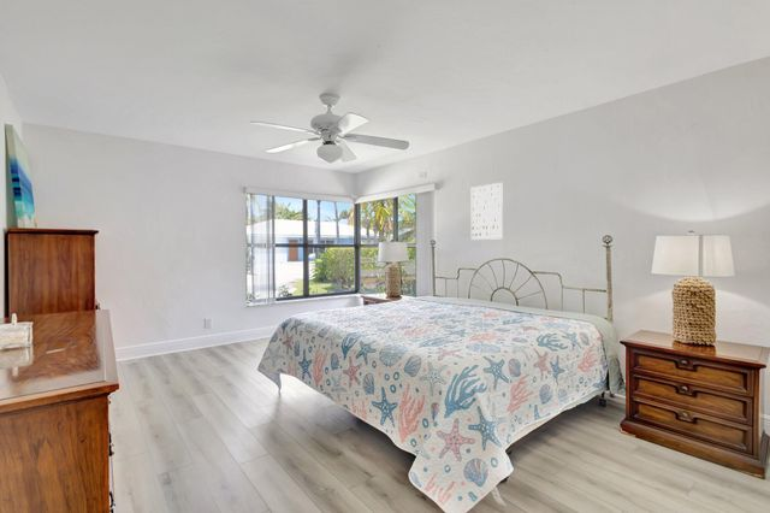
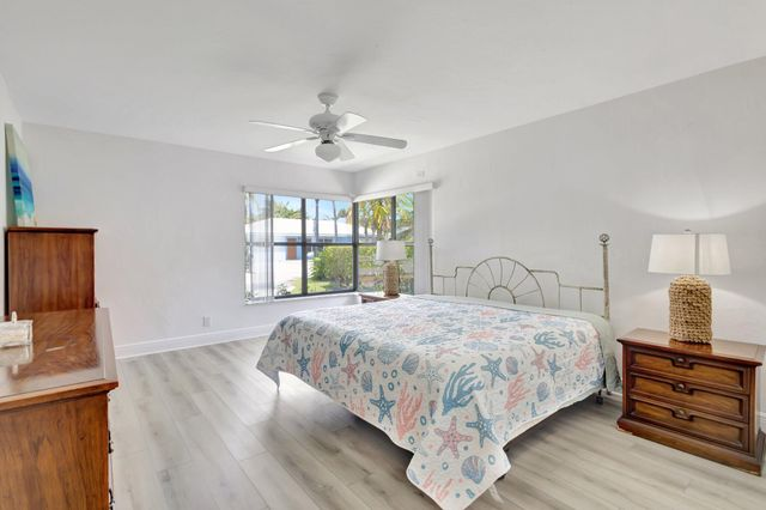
- wall art (486, 212)
